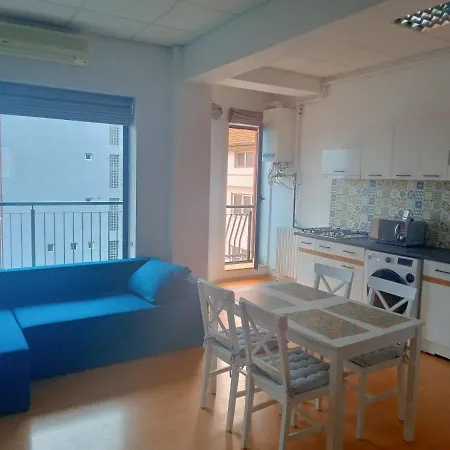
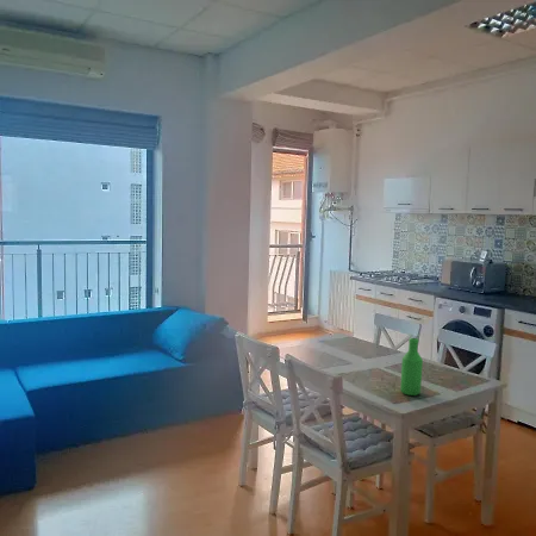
+ bottle (411, 366)
